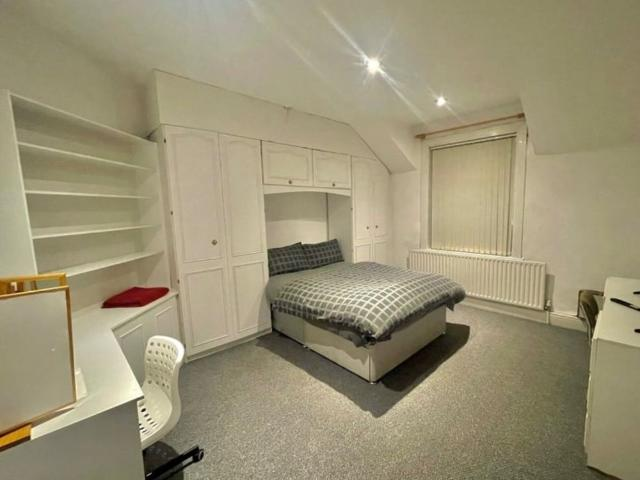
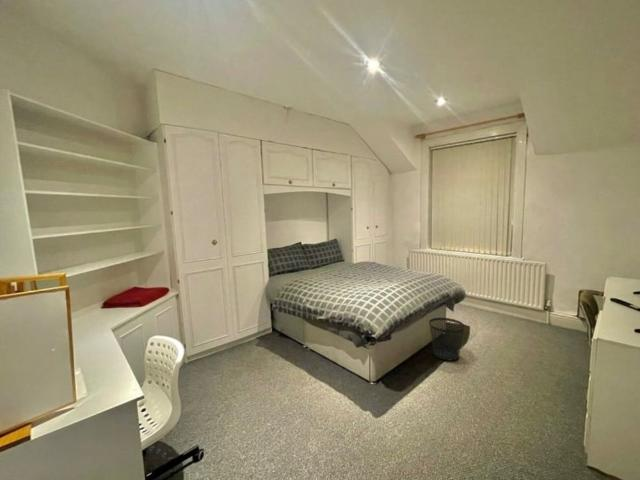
+ wastebasket (445, 339)
